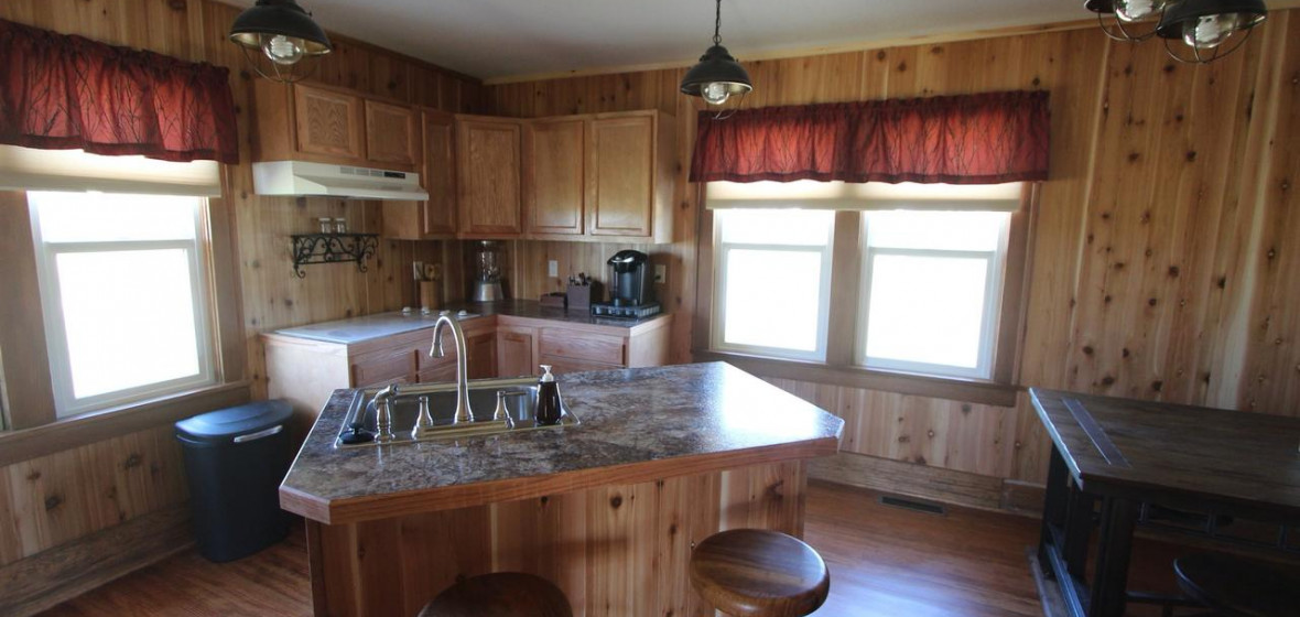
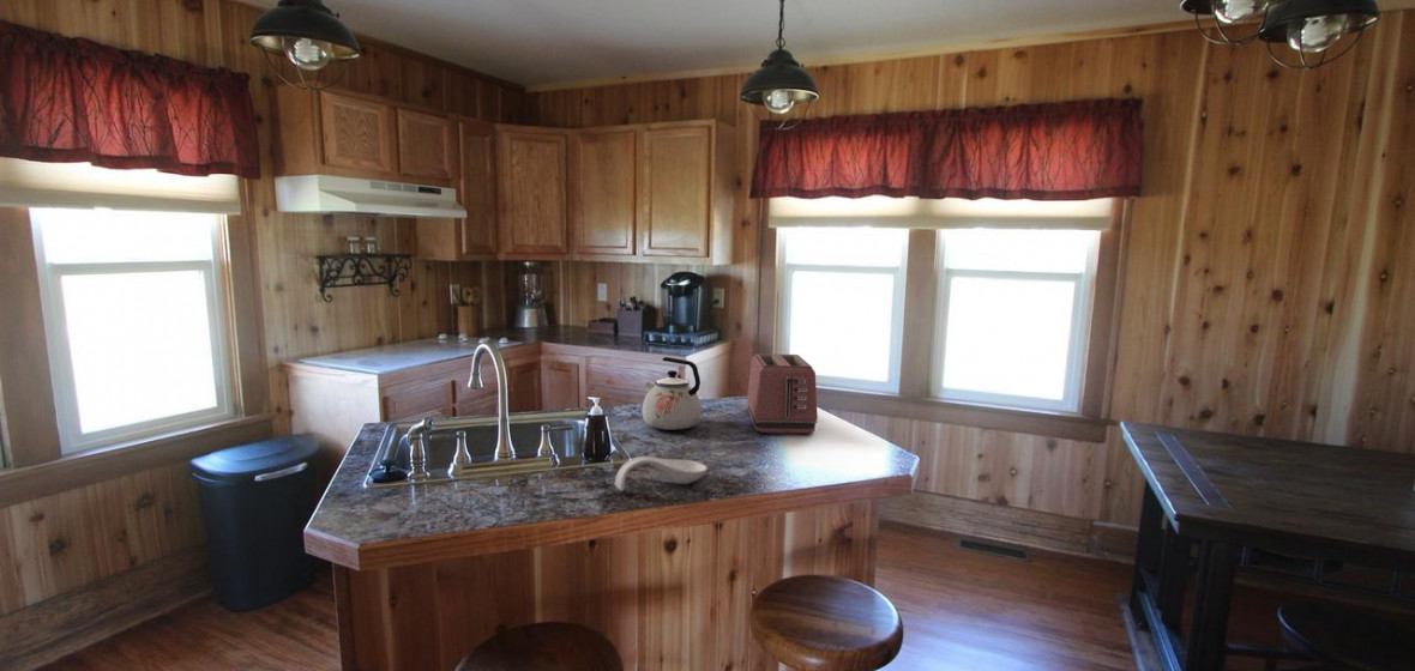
+ spoon rest (662, 469)
+ toaster (781, 391)
+ kettle (670, 392)
